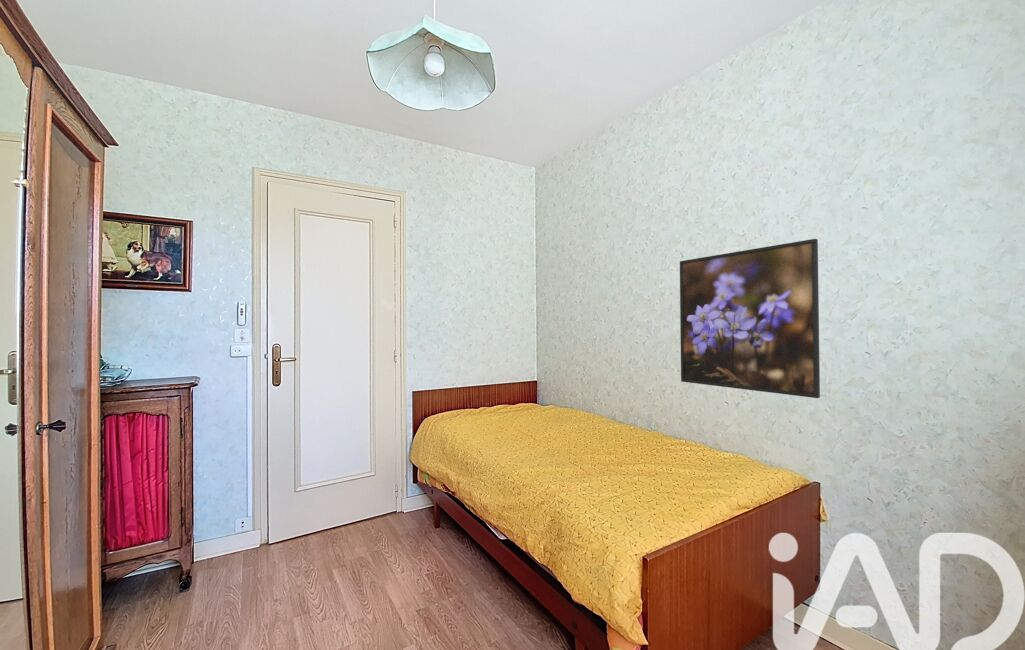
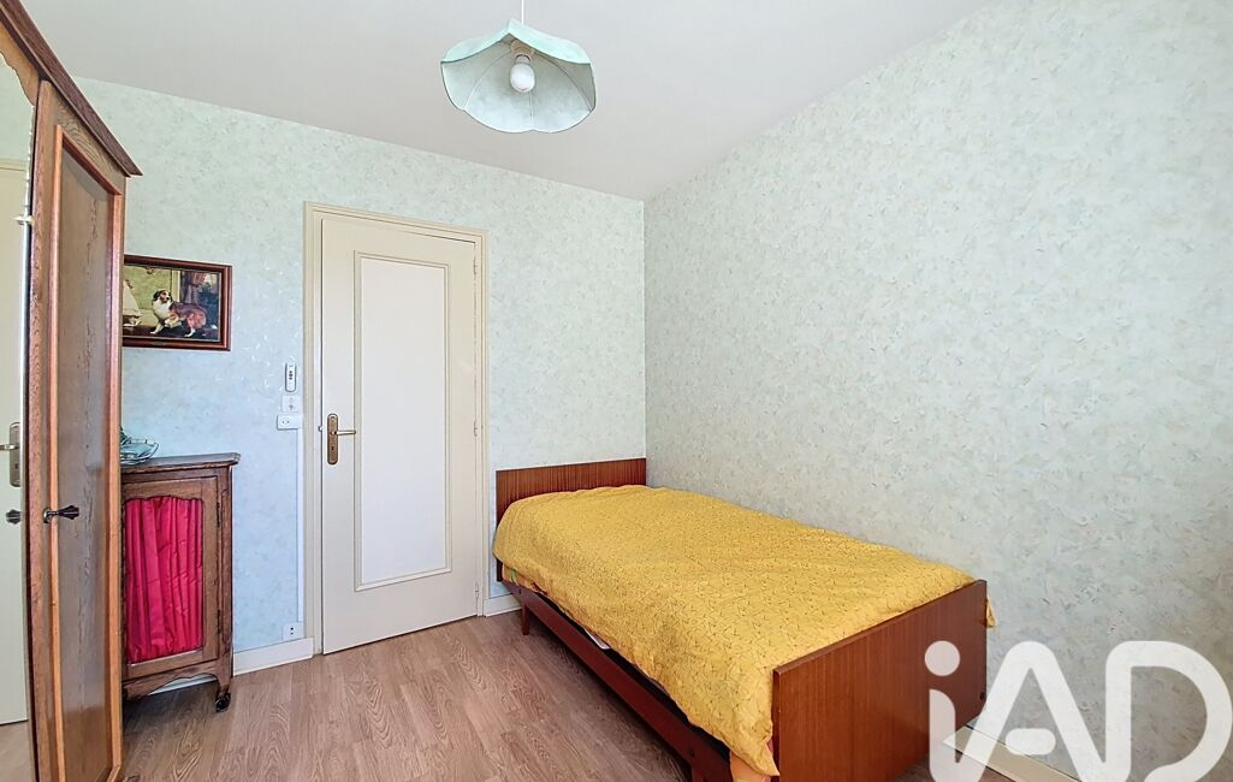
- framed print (740, 320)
